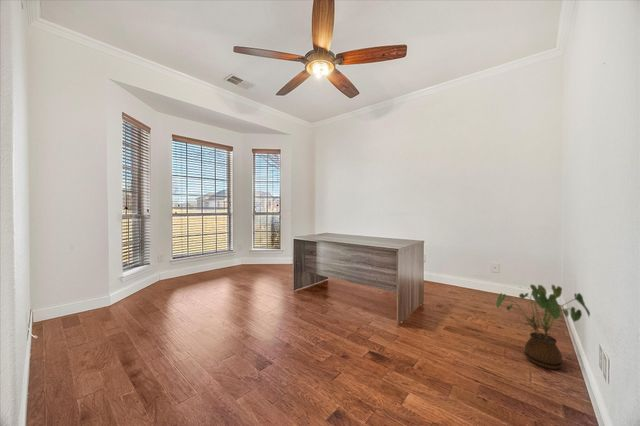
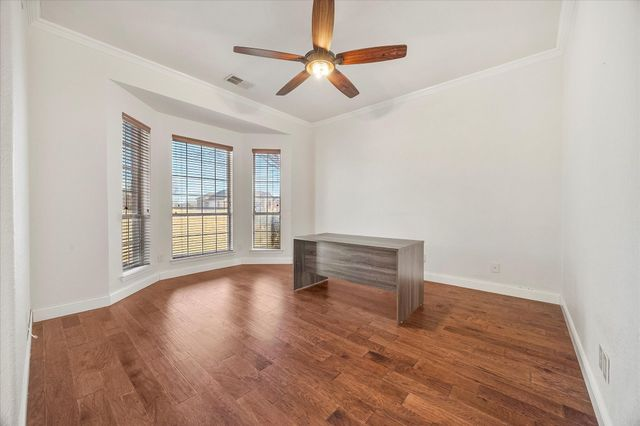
- house plant (538, 323)
